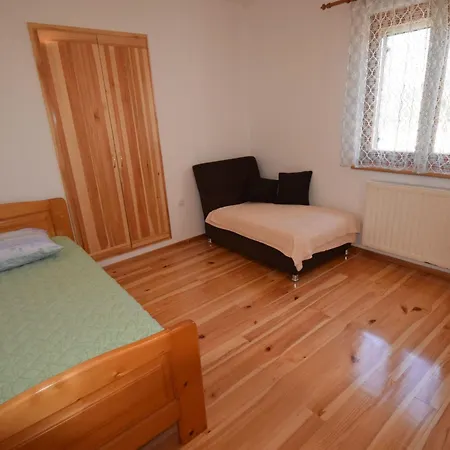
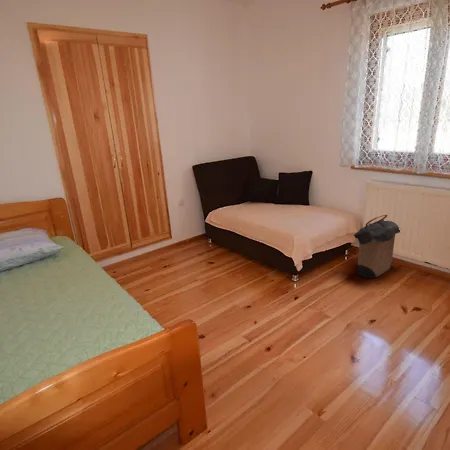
+ laundry hamper (376, 241)
